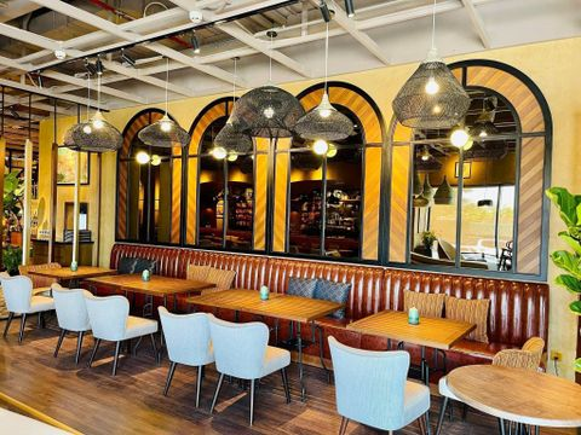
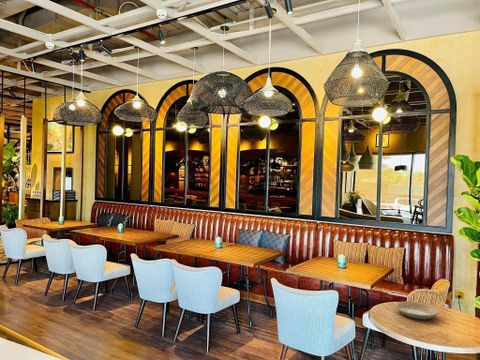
+ plate (416, 311)
